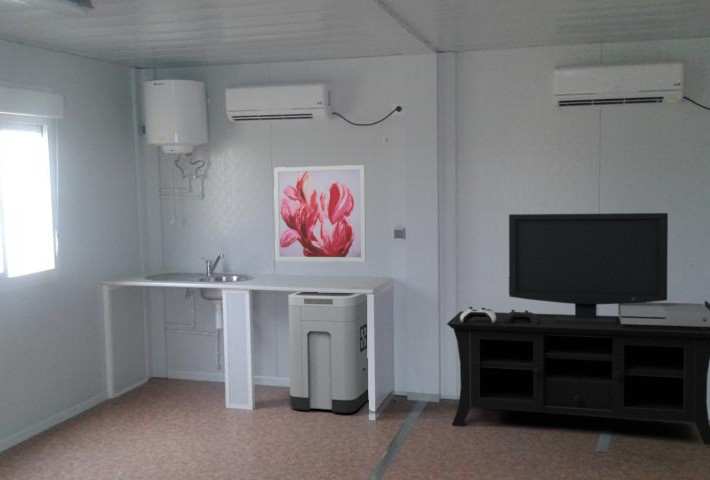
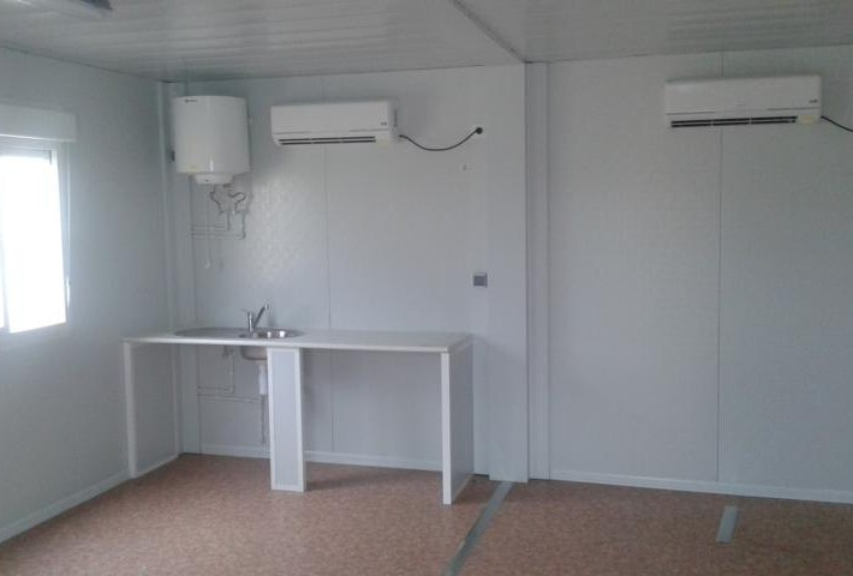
- trash can (330, 347)
- media console (578, 319)
- wall art (319, 214)
